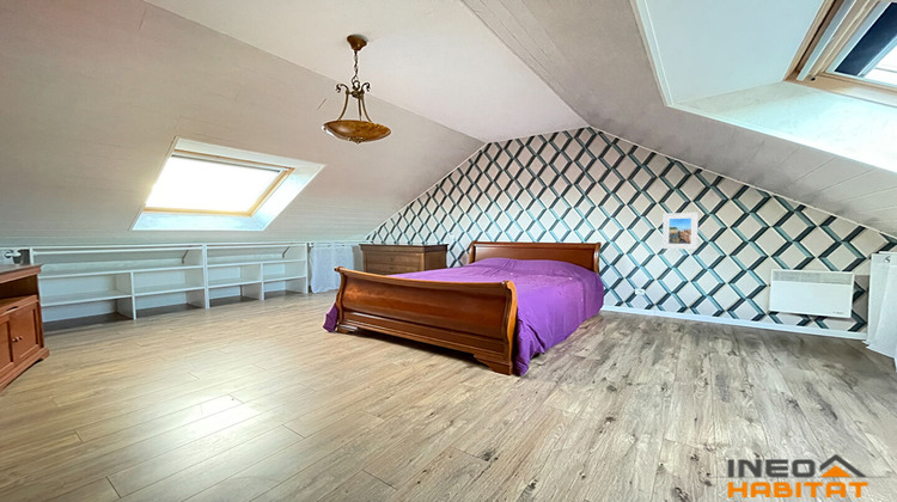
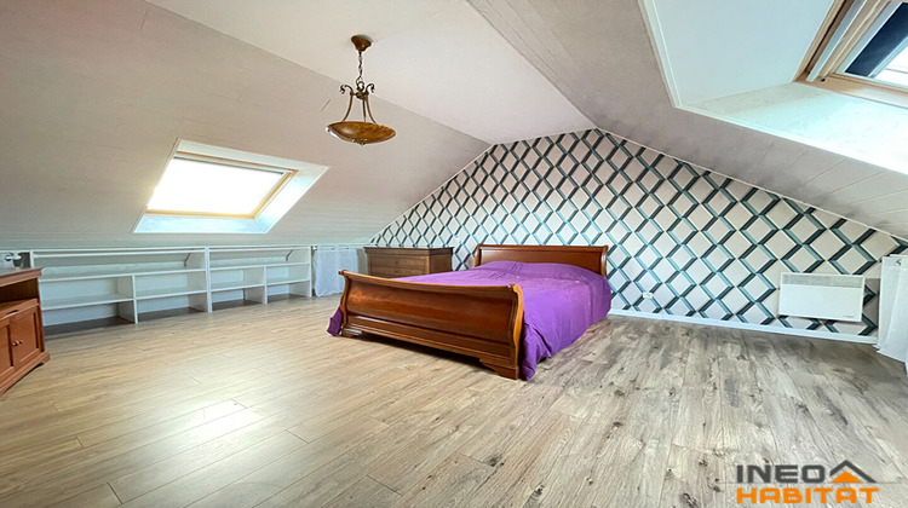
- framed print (679, 231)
